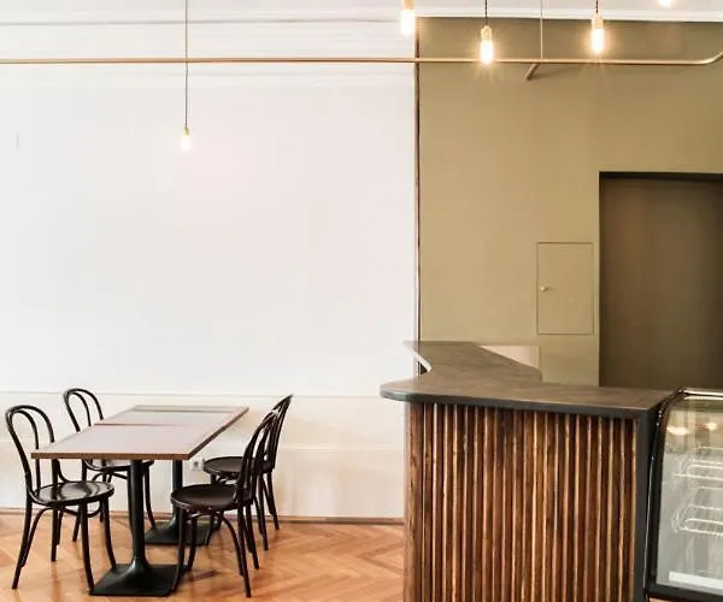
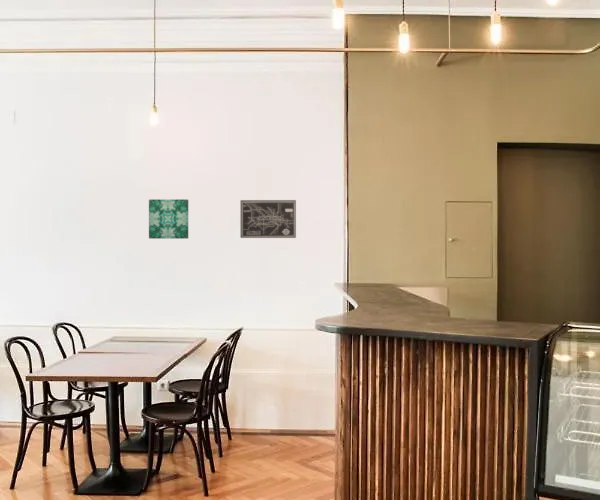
+ wall art (168, 219)
+ wall art (268, 219)
